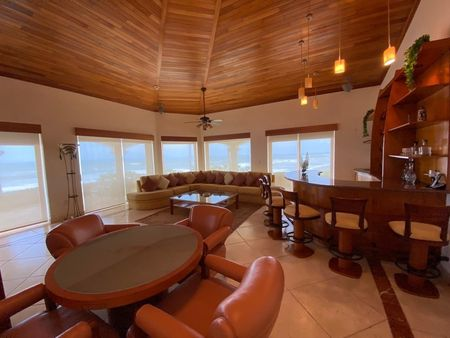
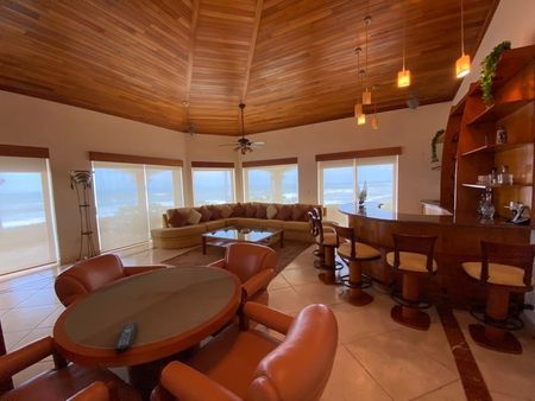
+ remote control (127, 335)
